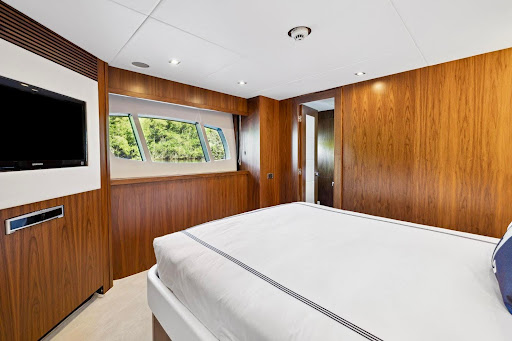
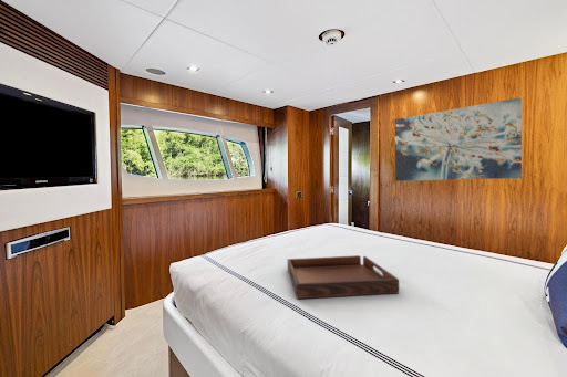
+ serving tray (336, 273)
+ wall art (450, 145)
